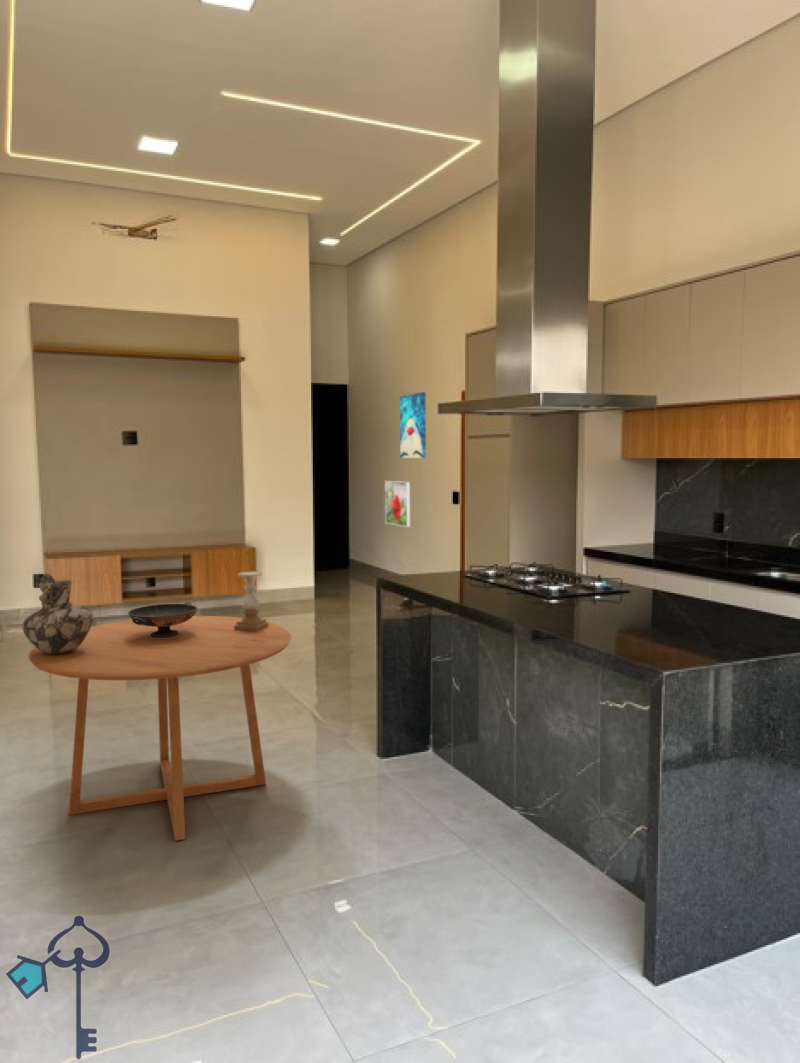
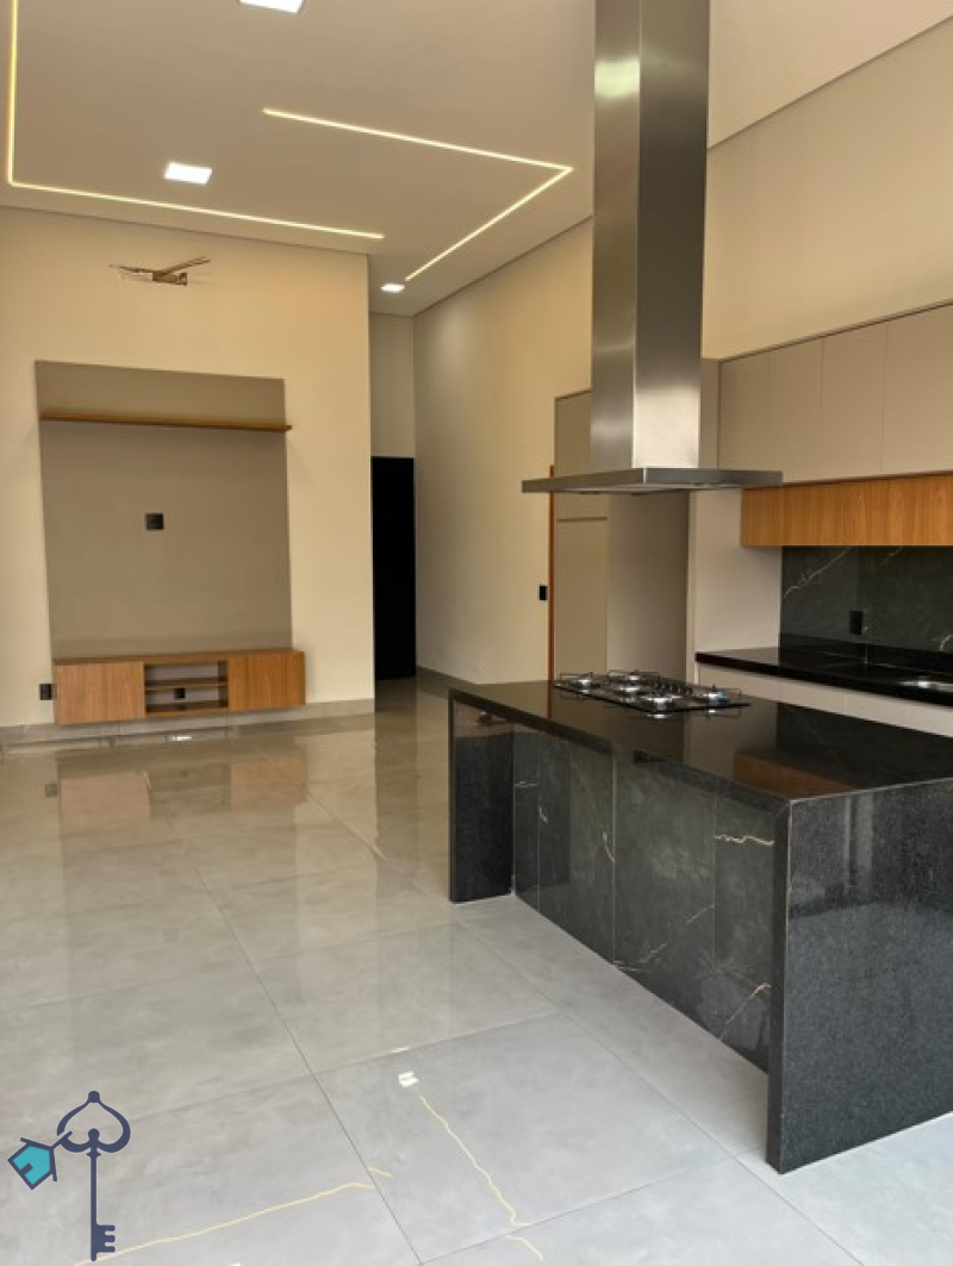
- candle holder (250, 600)
- decorative bowl (163, 621)
- wall art (412, 426)
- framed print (397, 503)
- dining table (169, 719)
- vase (57, 612)
